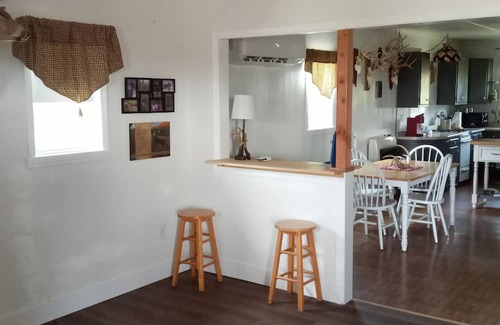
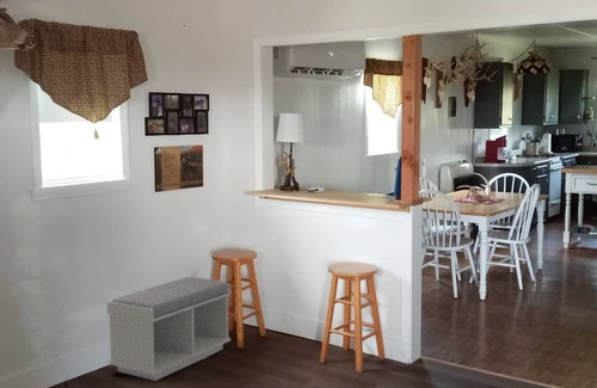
+ bench (172, 324)
